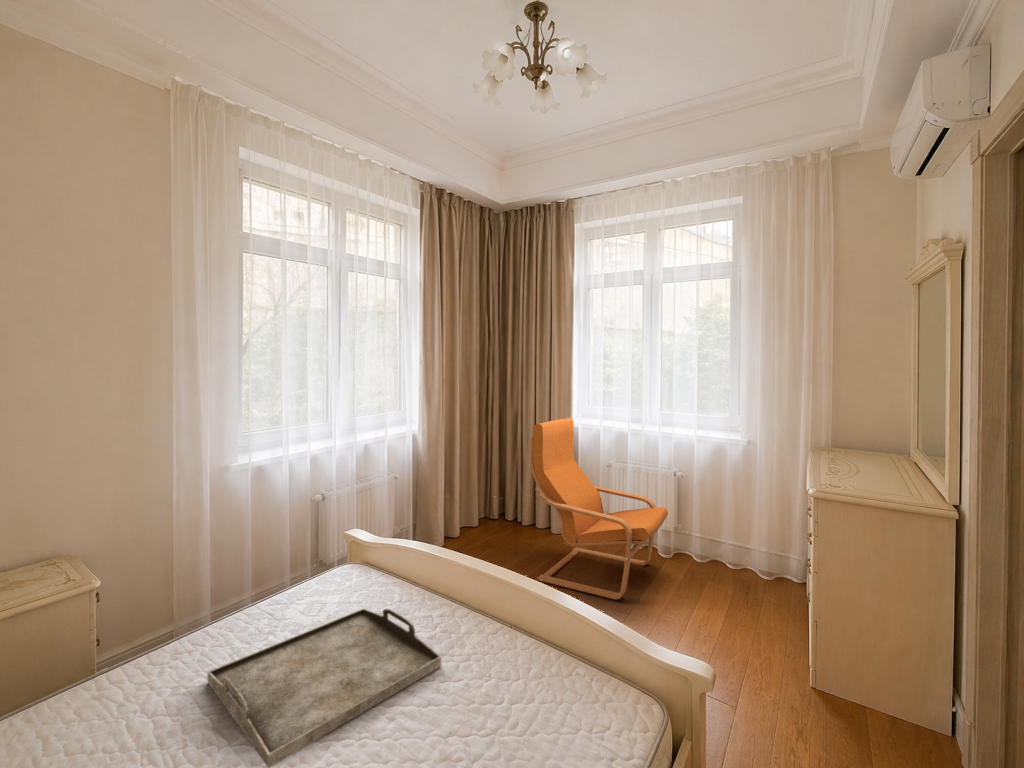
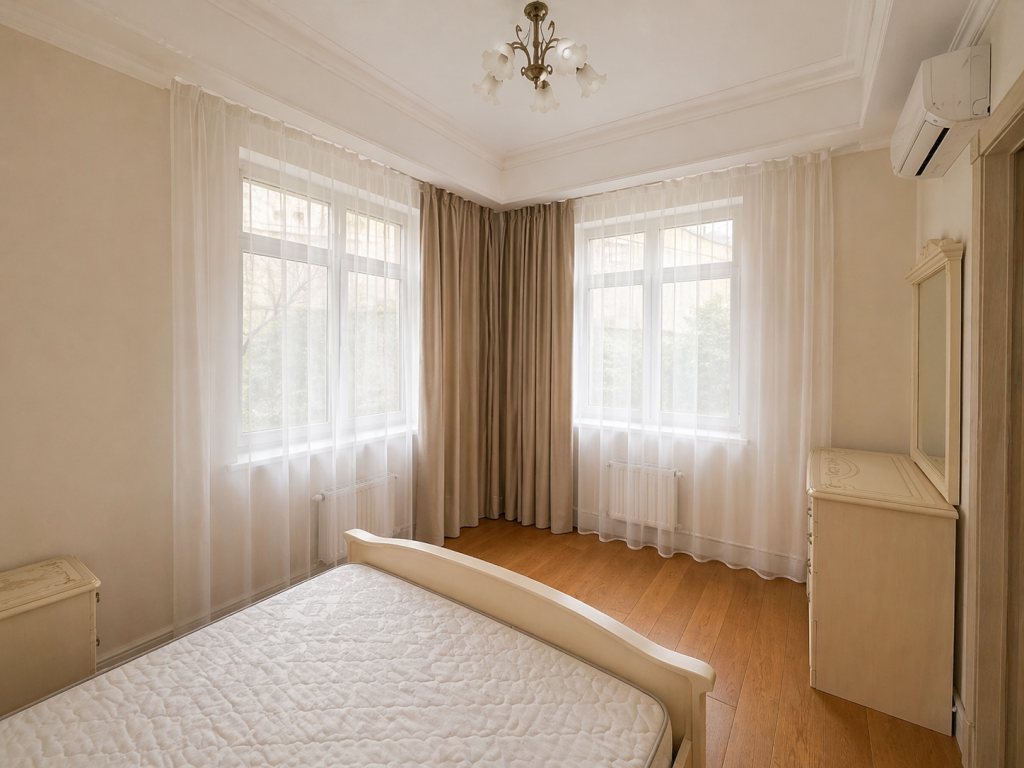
- armchair (598, 498)
- serving tray (327, 660)
